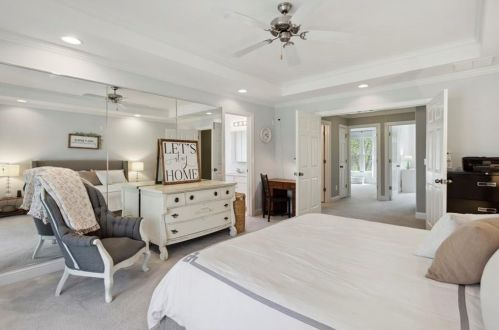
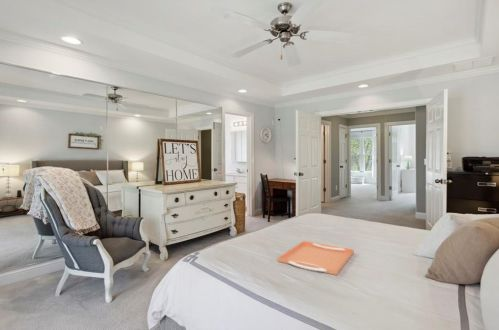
+ serving tray (317, 255)
